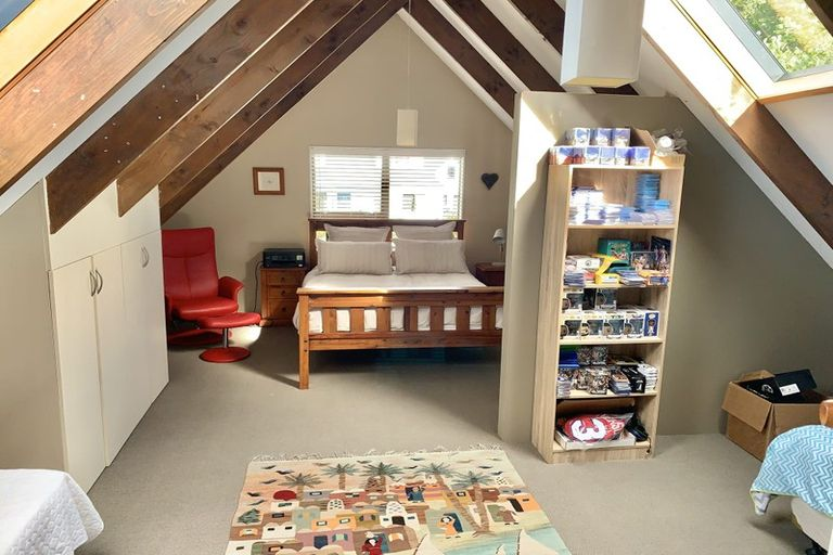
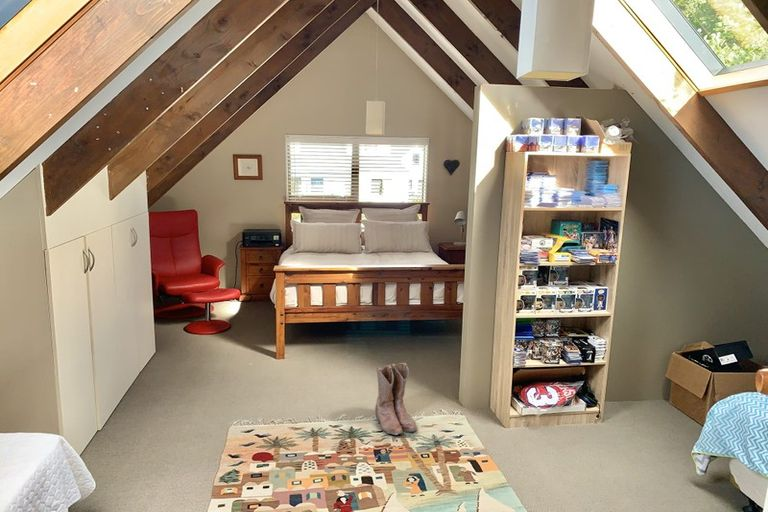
+ boots (396, 395)
